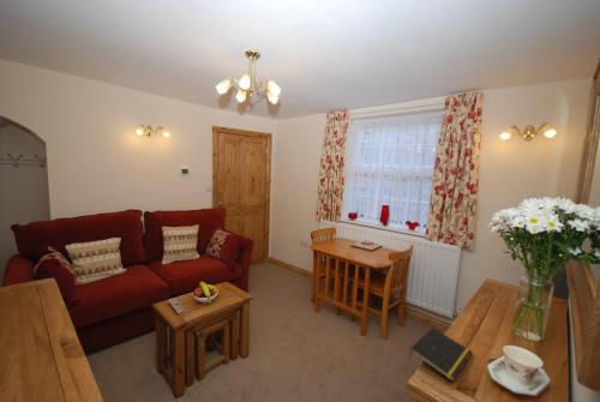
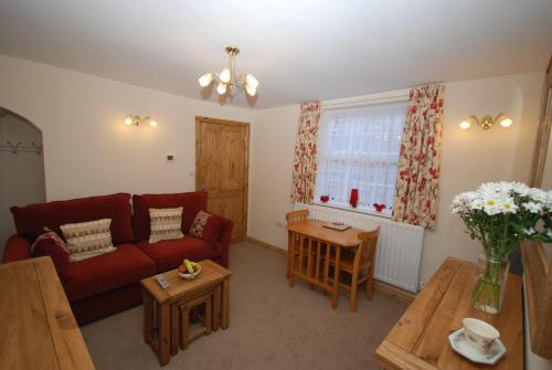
- notepad (440, 350)
